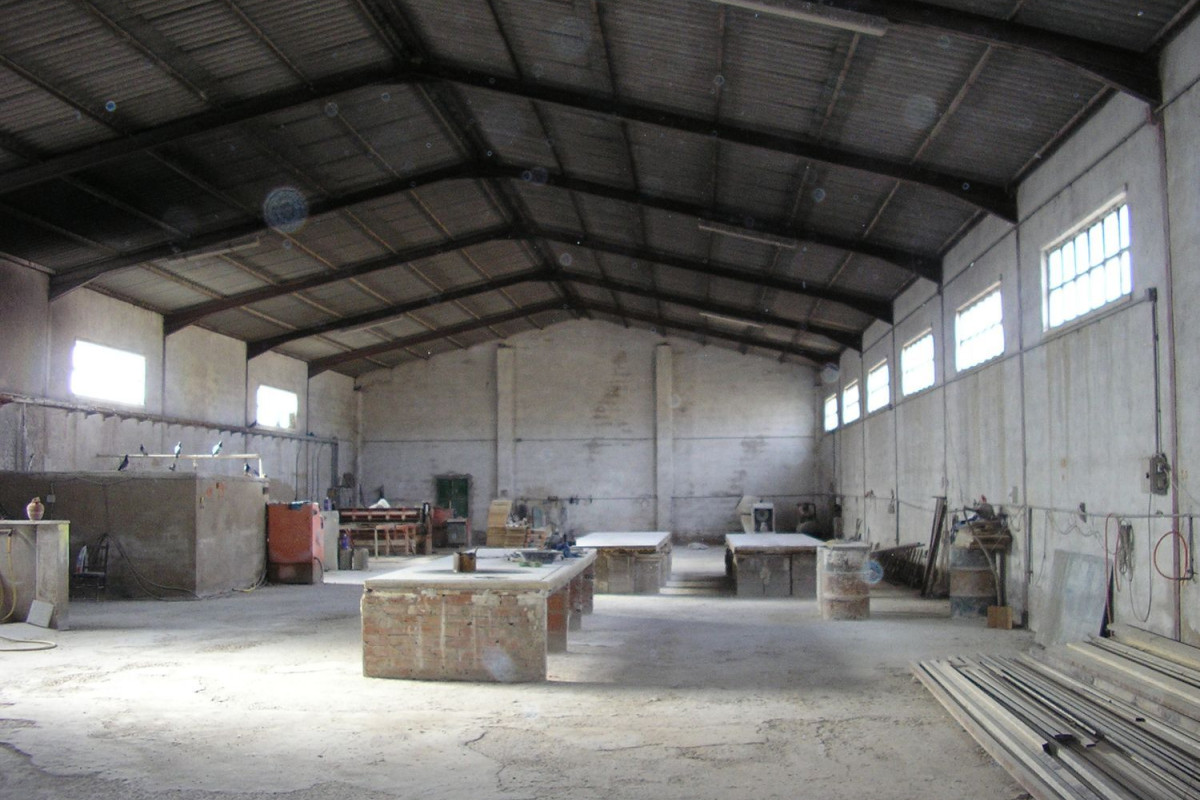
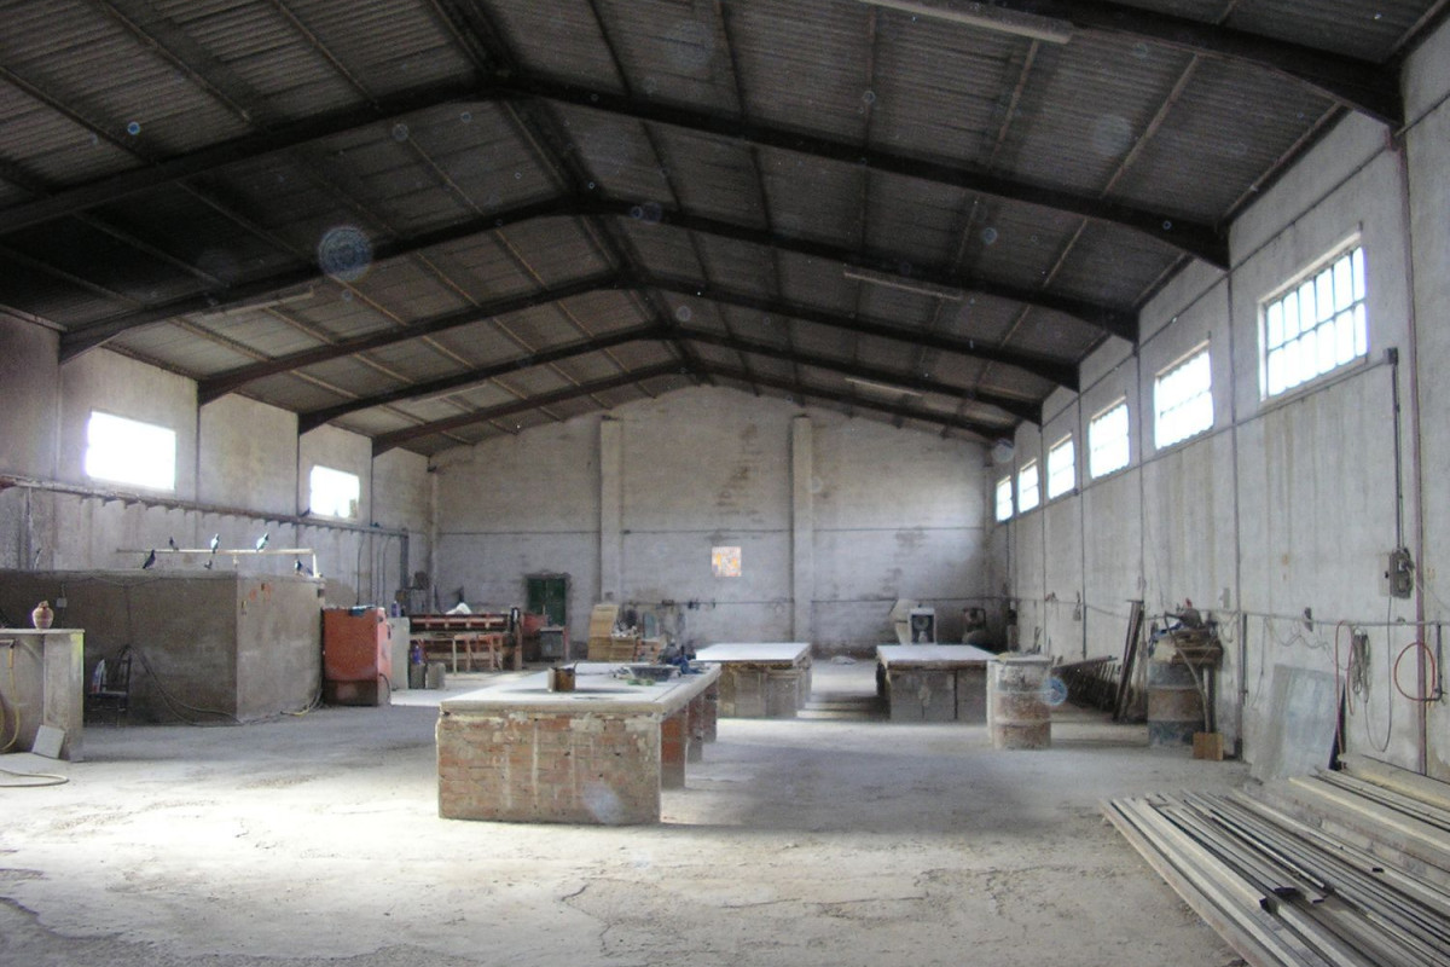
+ wall art (726, 561)
